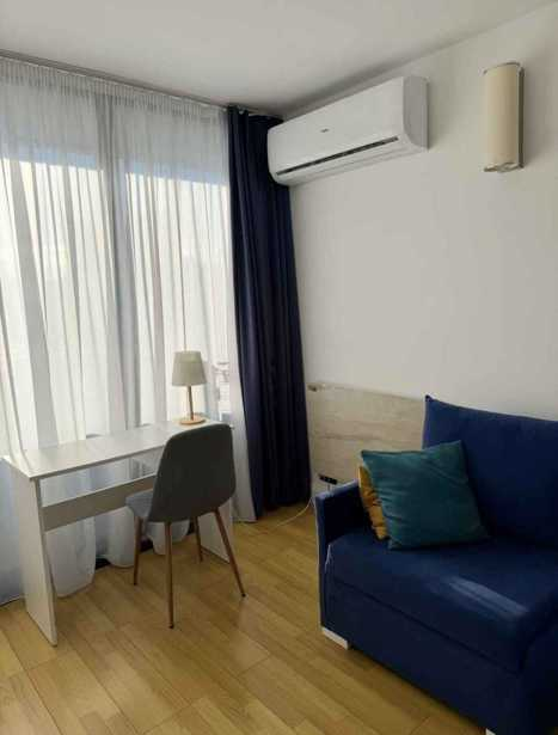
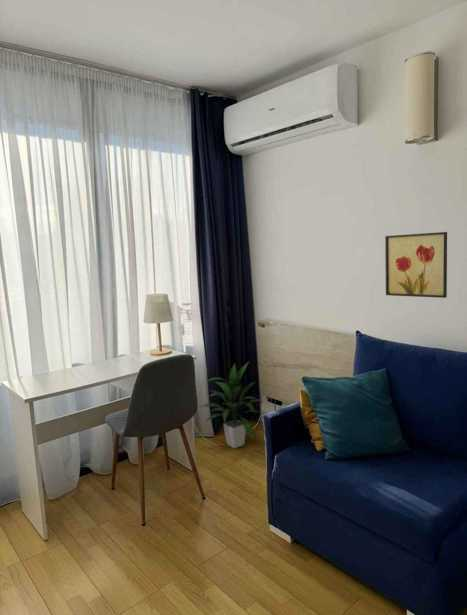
+ indoor plant (233, 406)
+ wall art (415, 265)
